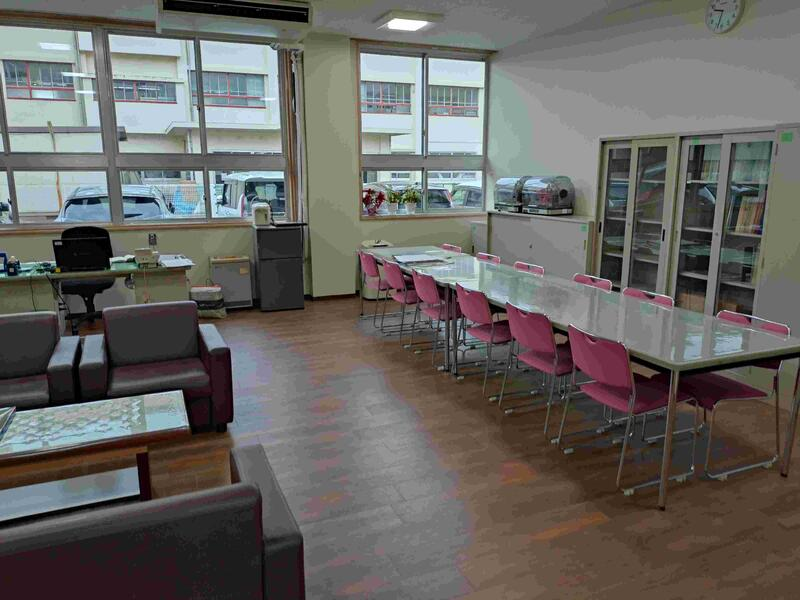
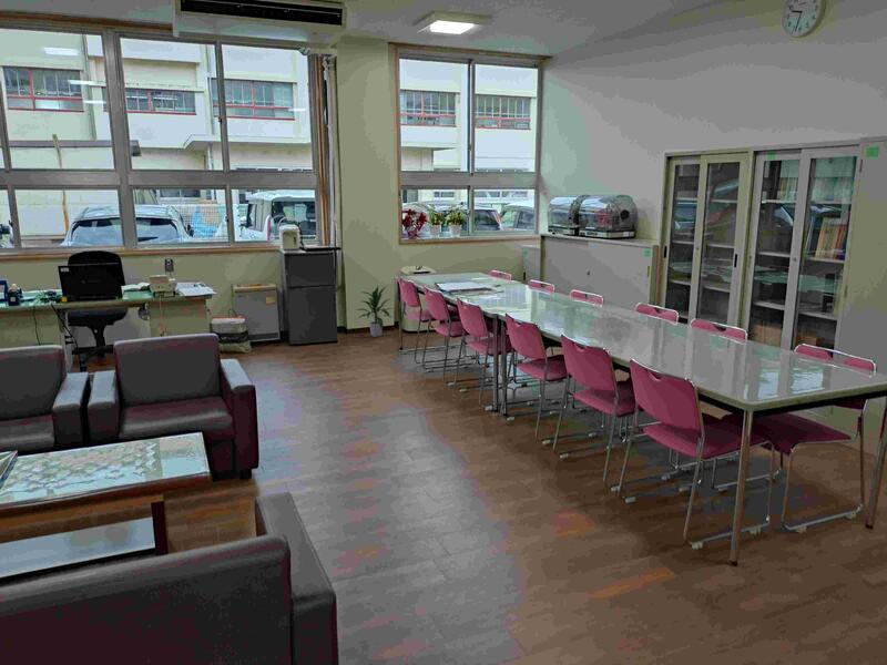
+ indoor plant (375, 310)
